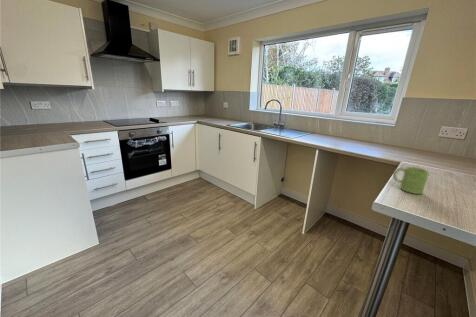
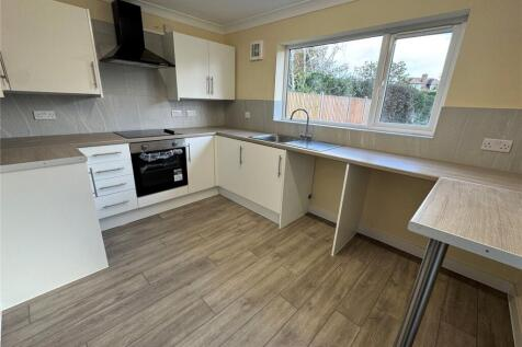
- mug (408, 178)
